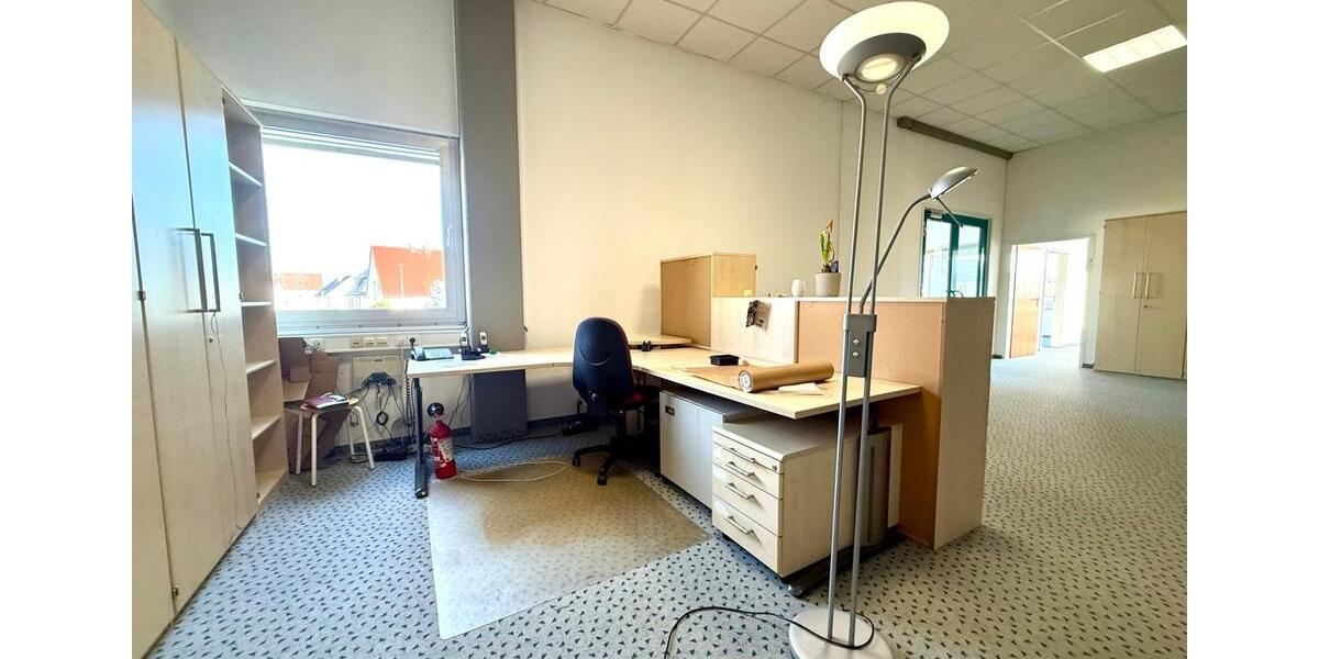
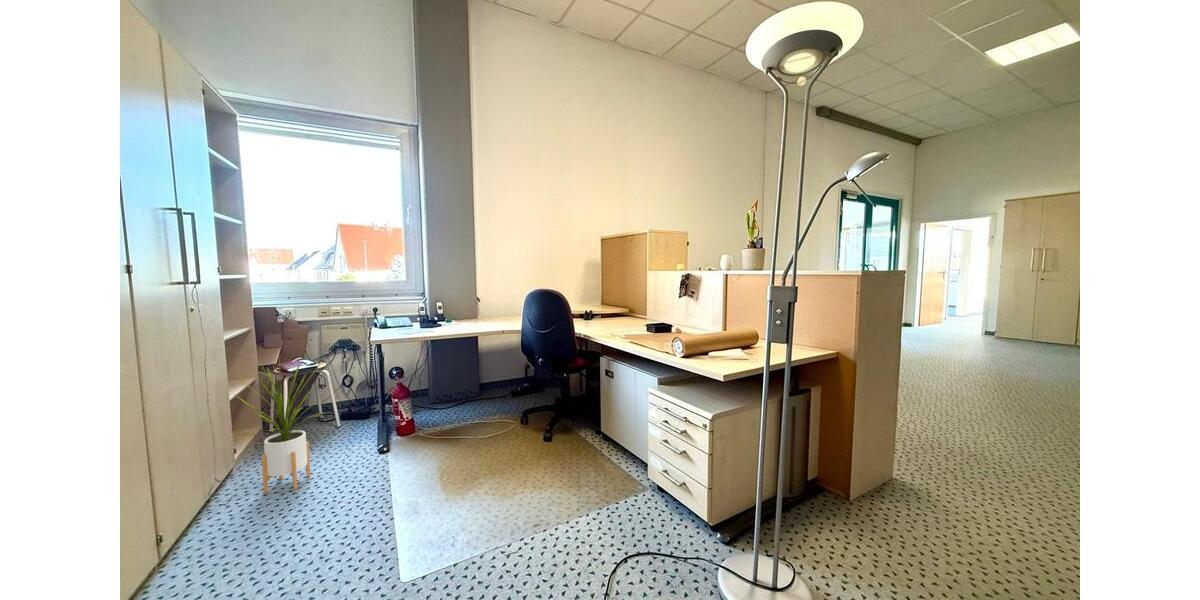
+ house plant (286, 421)
